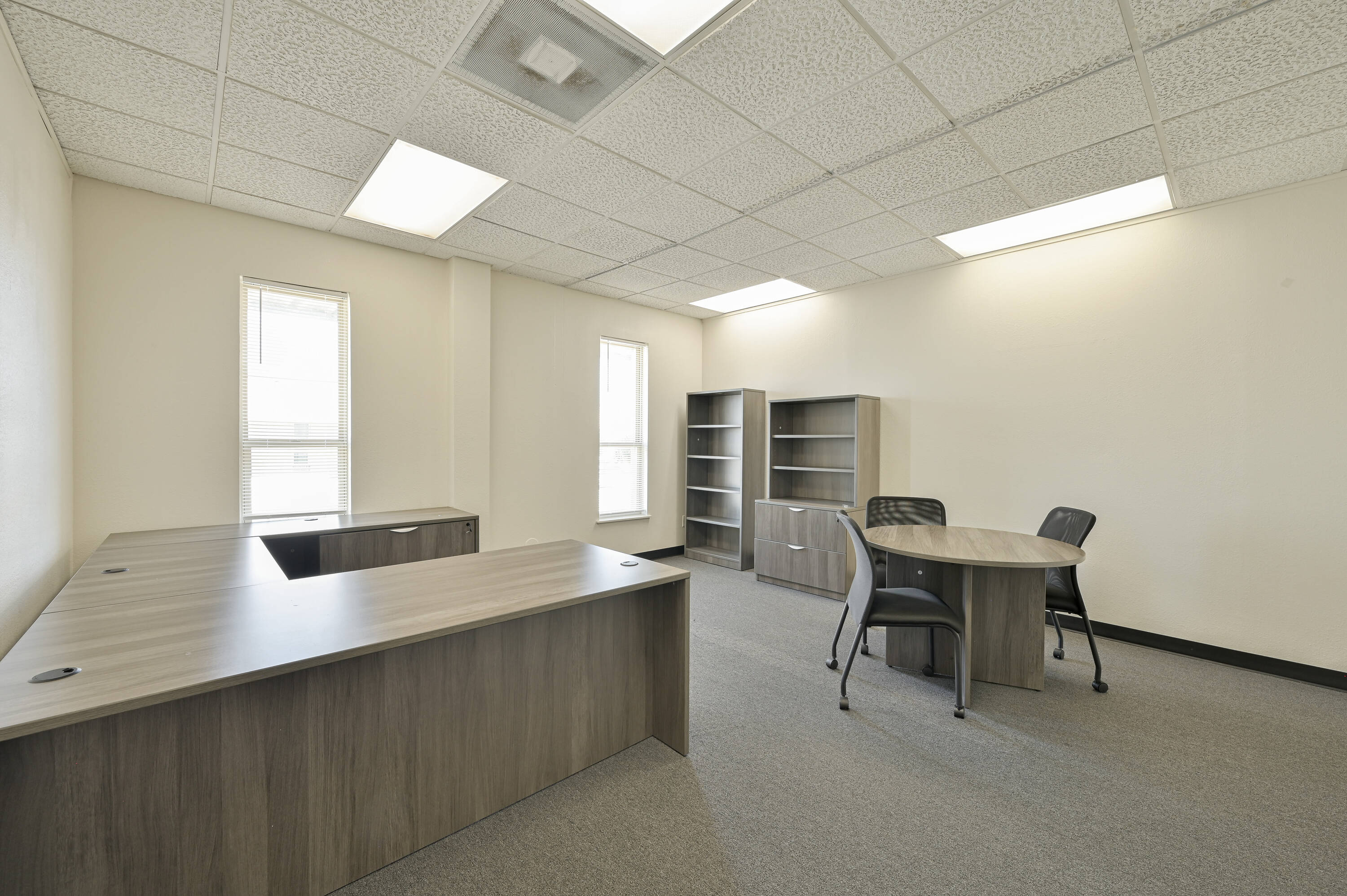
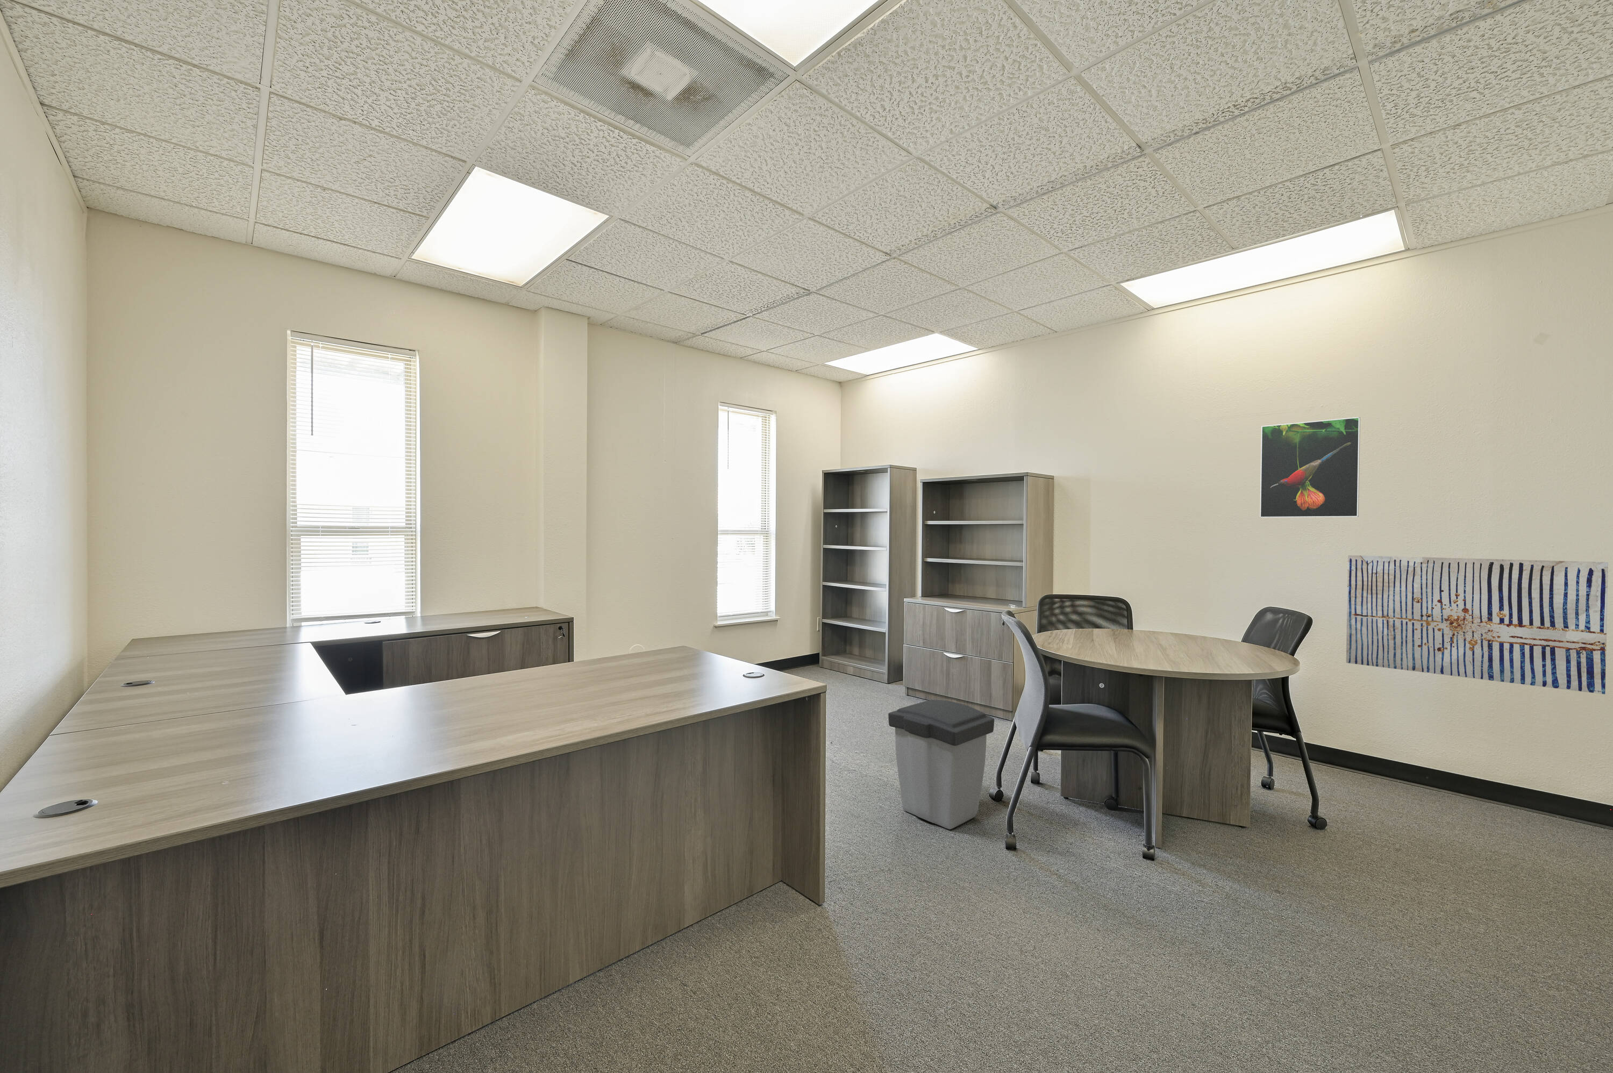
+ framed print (1308, 469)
+ wall art (1463, 617)
+ trash can (939, 762)
